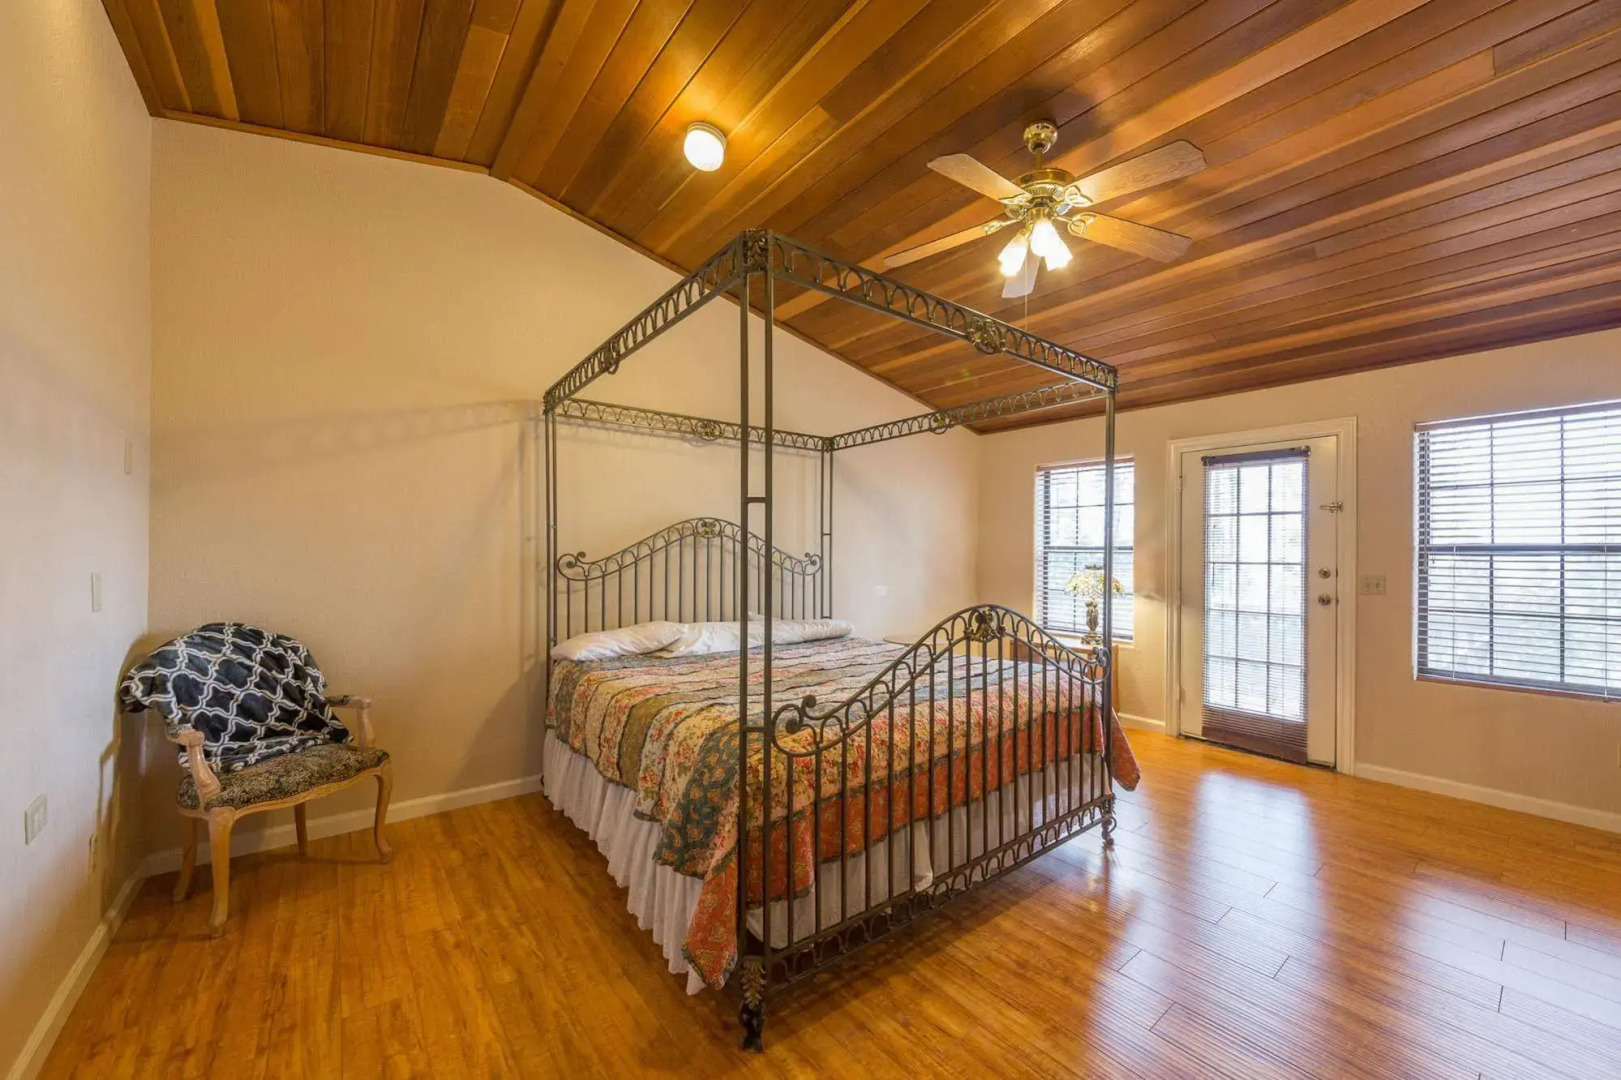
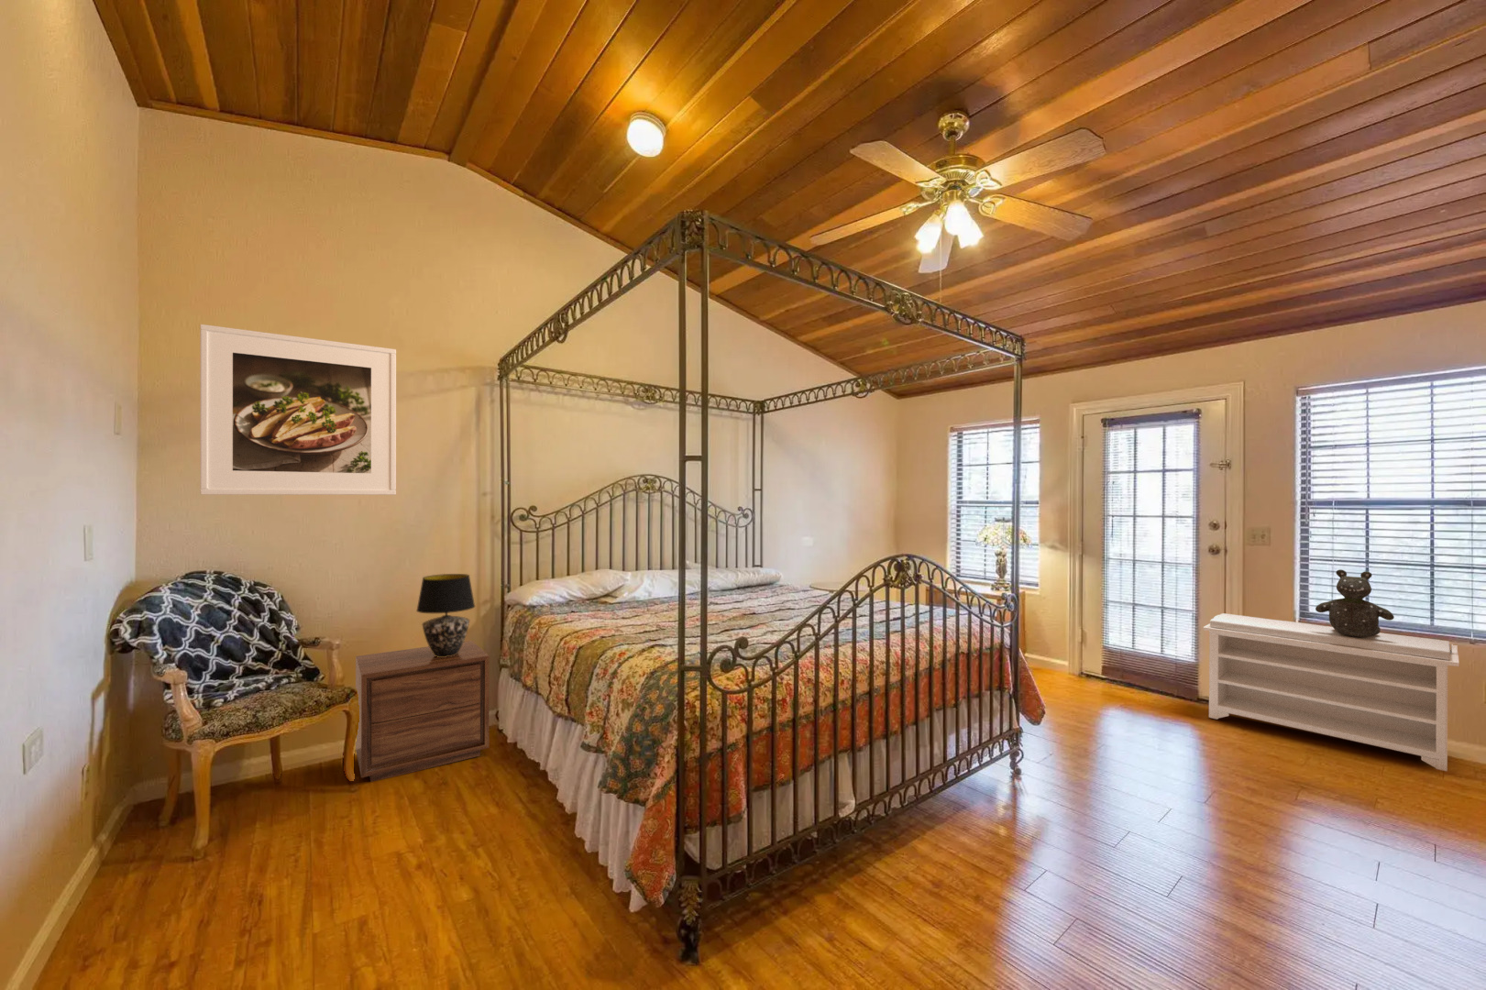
+ table lamp (445, 615)
+ teddy bear (1355, 602)
+ bench (1320, 681)
+ nightstand (422, 705)
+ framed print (305, 417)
